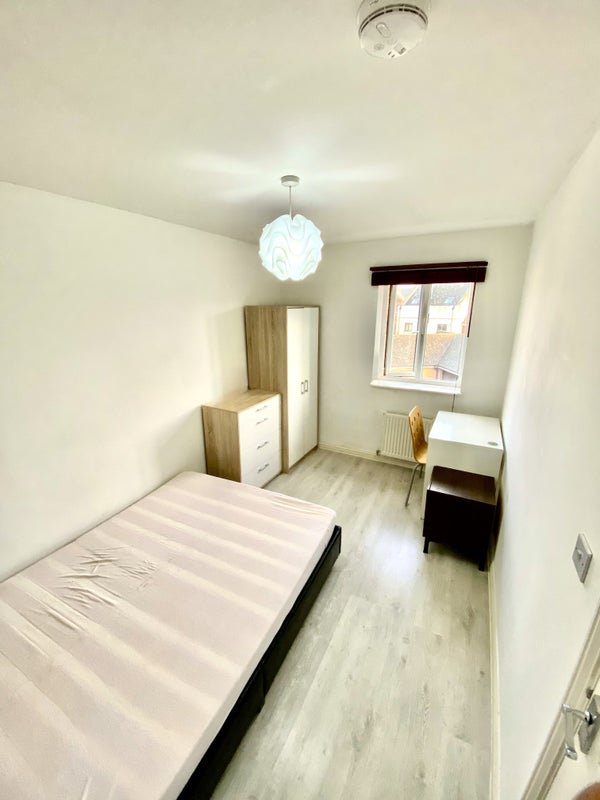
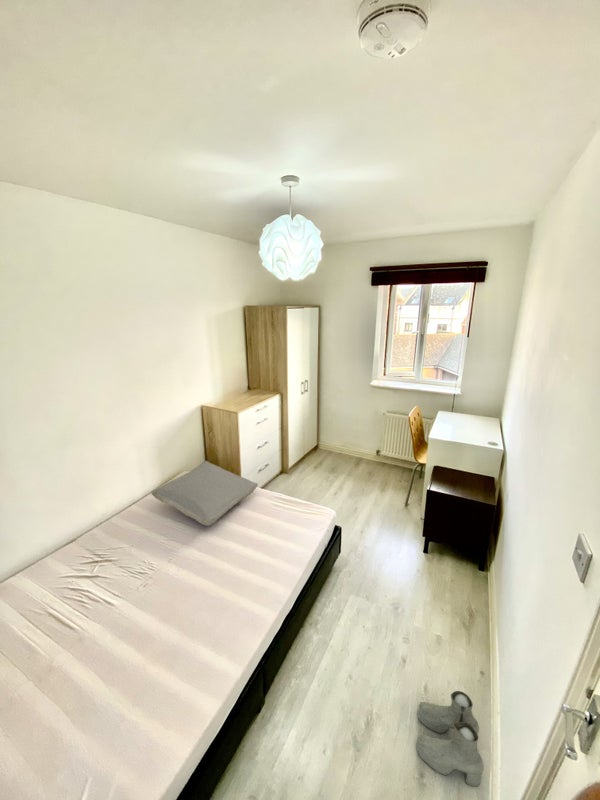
+ boots (449, 727)
+ pillow (206, 490)
